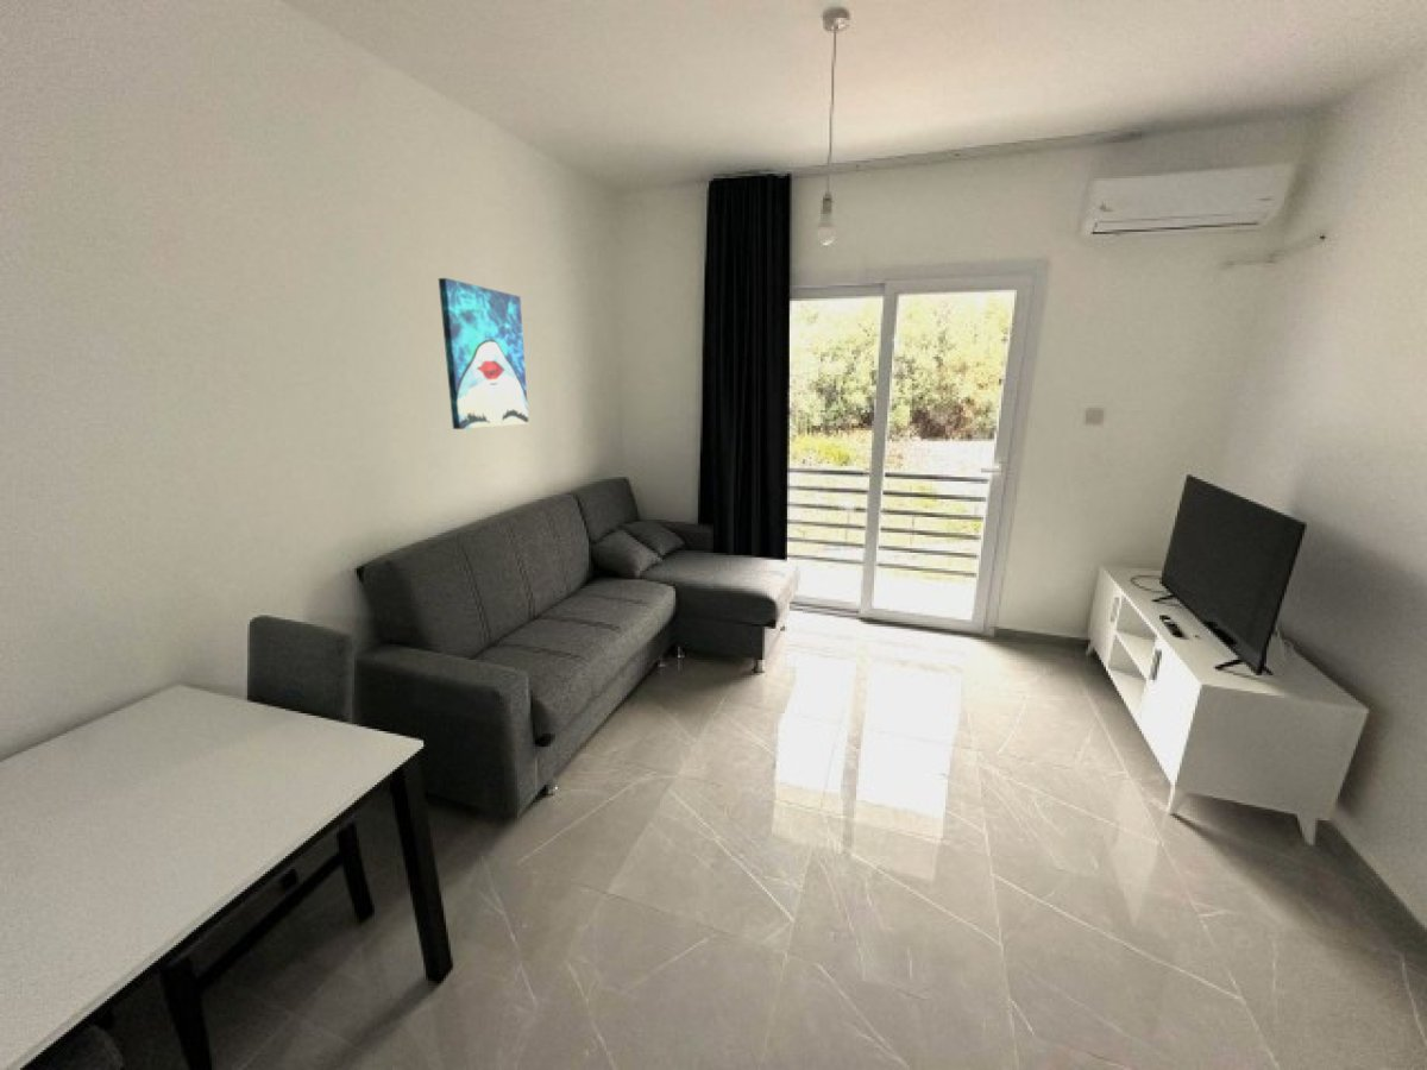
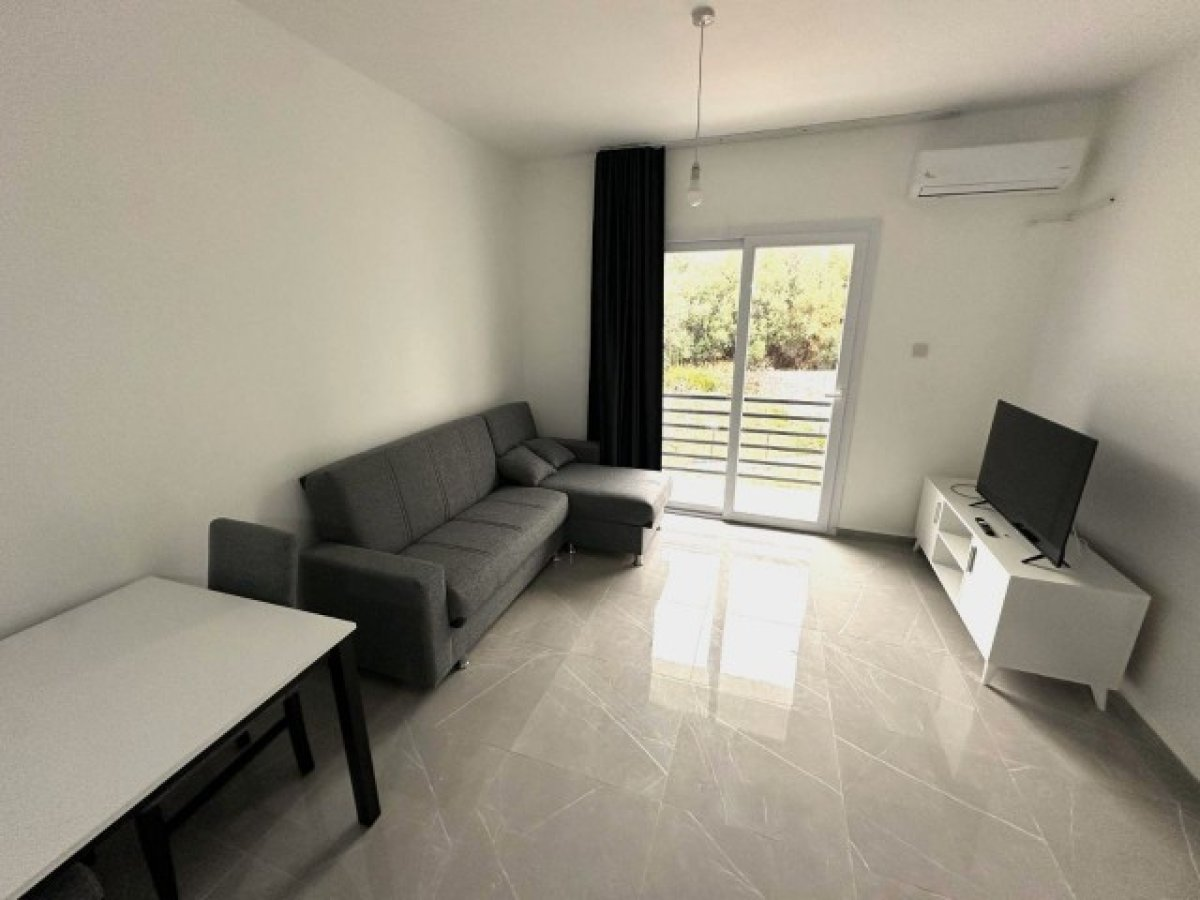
- wall art (488, 359)
